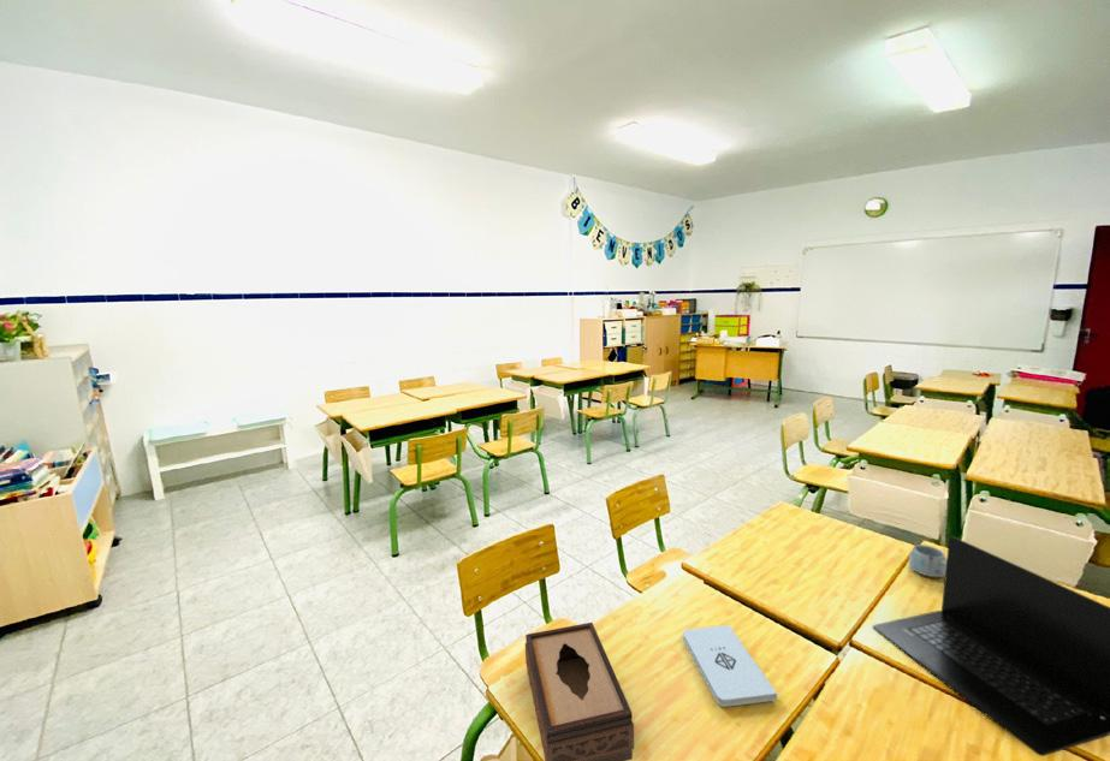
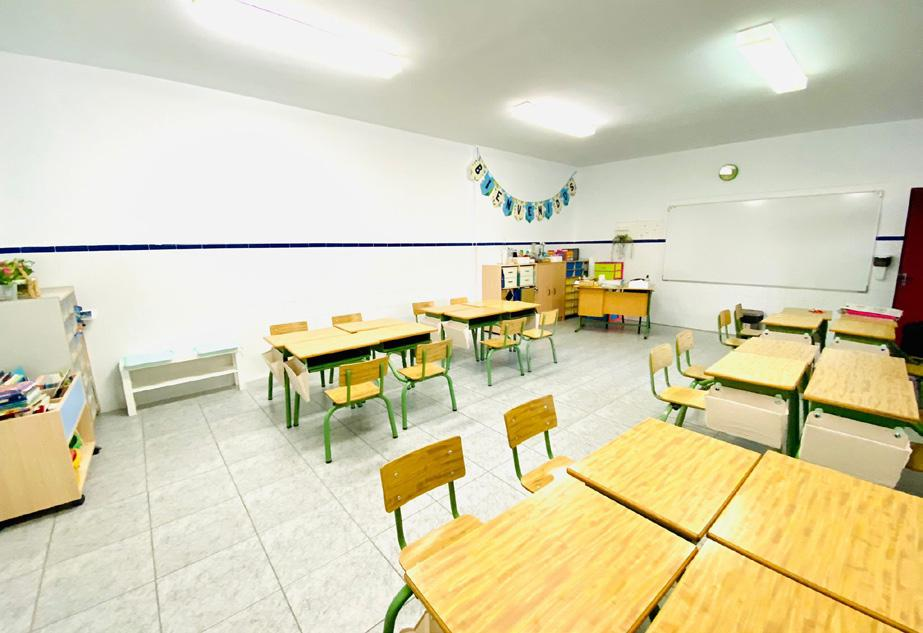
- tissue box (572, 690)
- mug (932, 564)
- laptop (987, 626)
- notepad (724, 661)
